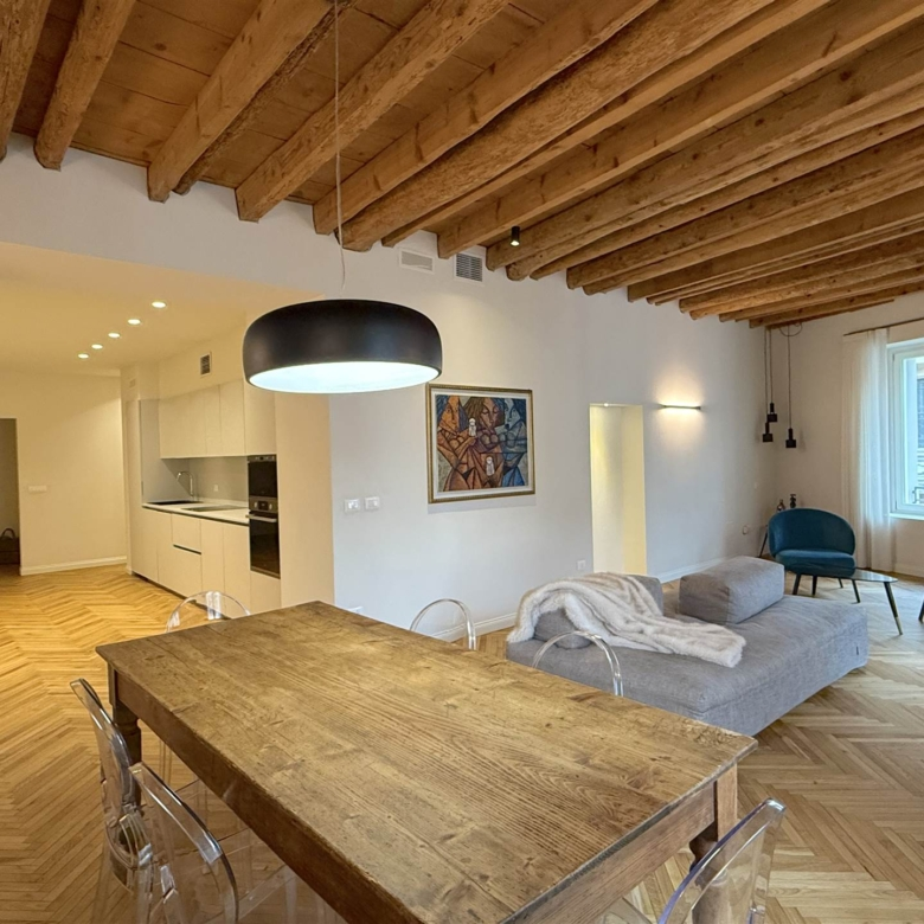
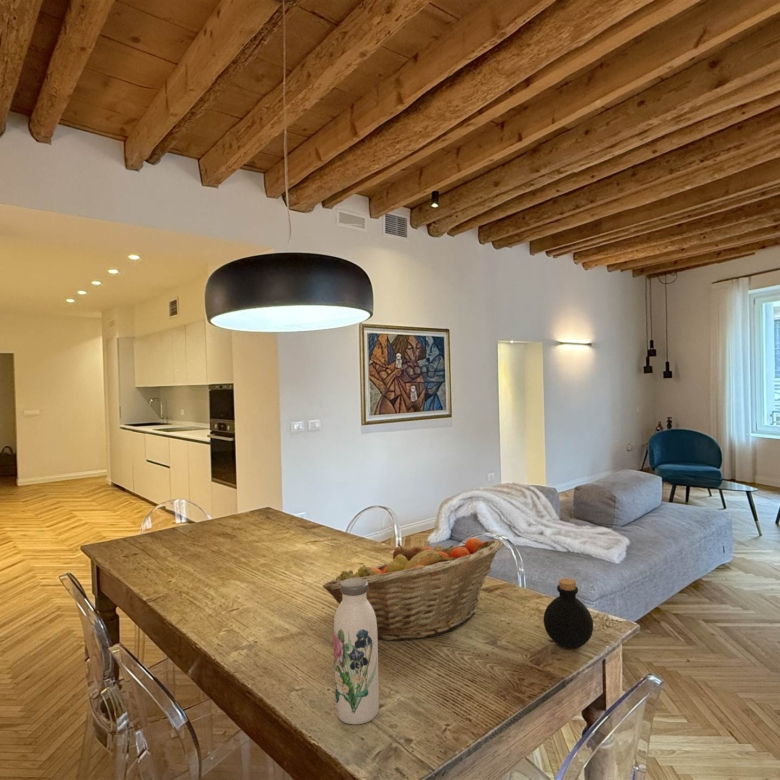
+ water bottle (355, 646)
+ fruit basket (416, 578)
+ bottle (567, 612)
